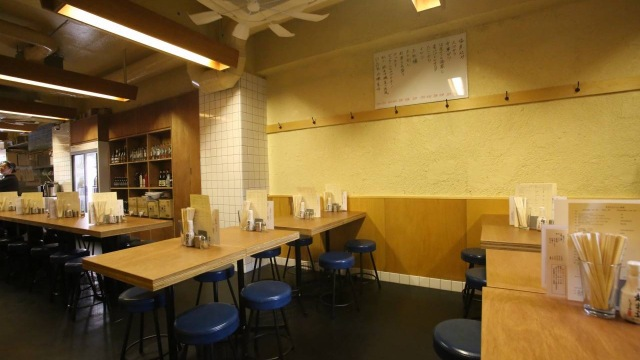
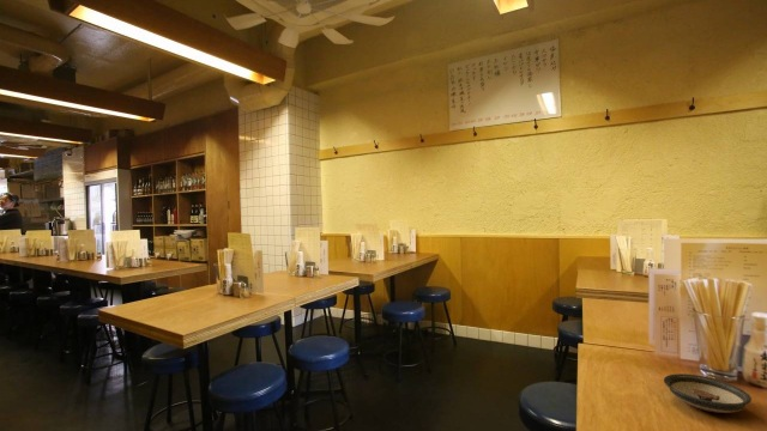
+ saucer (705, 395)
